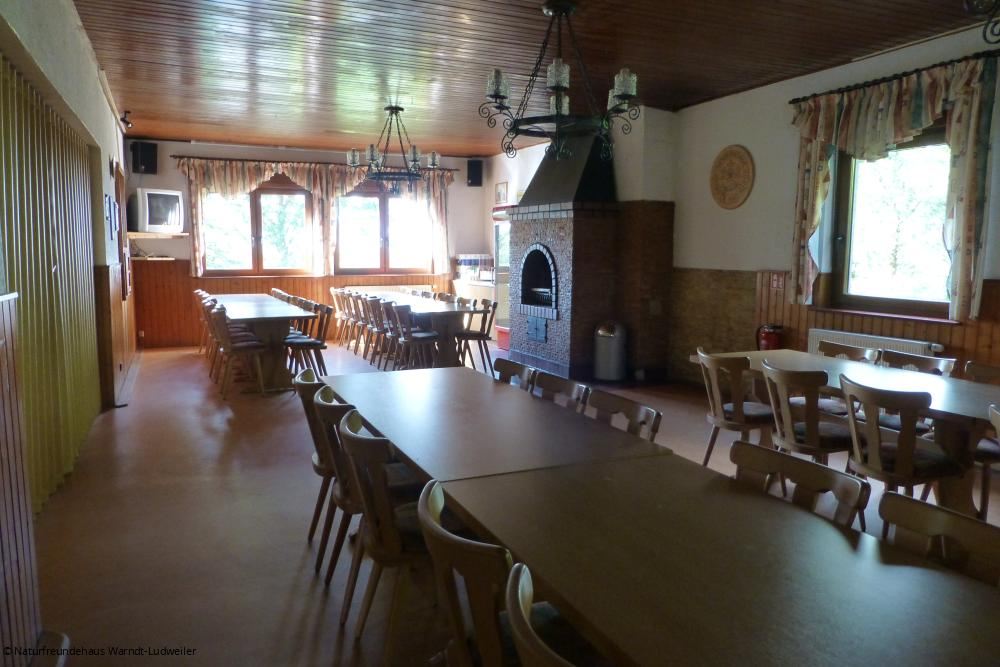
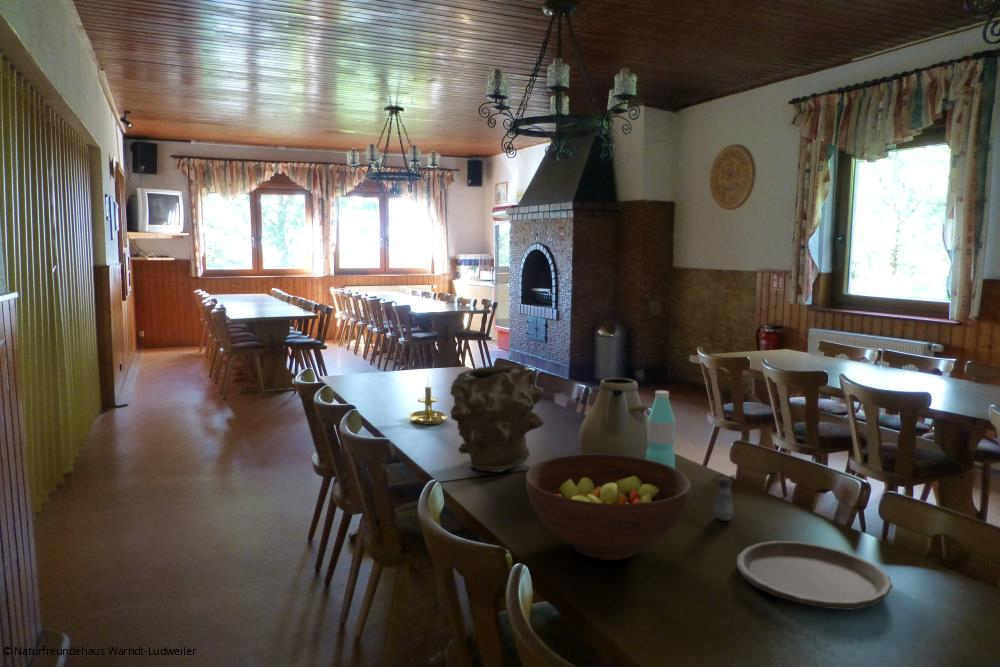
+ candle holder (429, 398)
+ salt shaker (724, 498)
+ plate (810, 574)
+ vase (497, 417)
+ water bottle (660, 443)
+ teapot (616, 419)
+ fruit bowl (606, 512)
